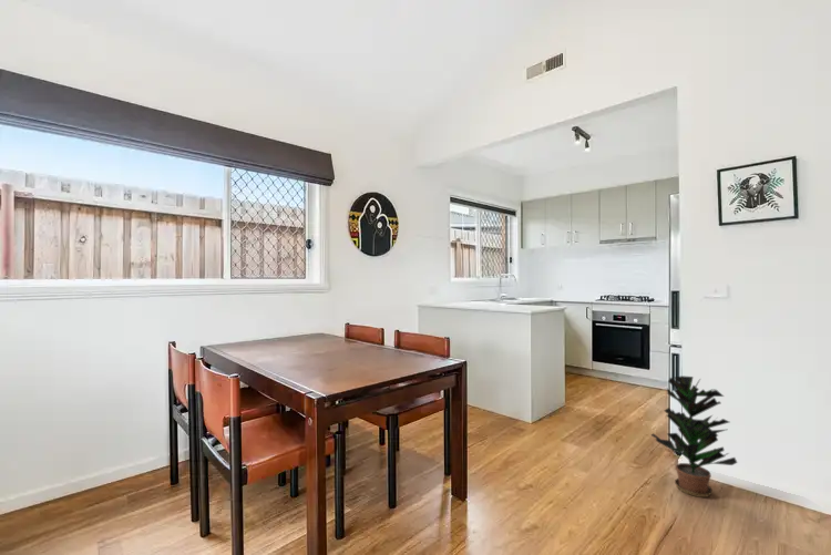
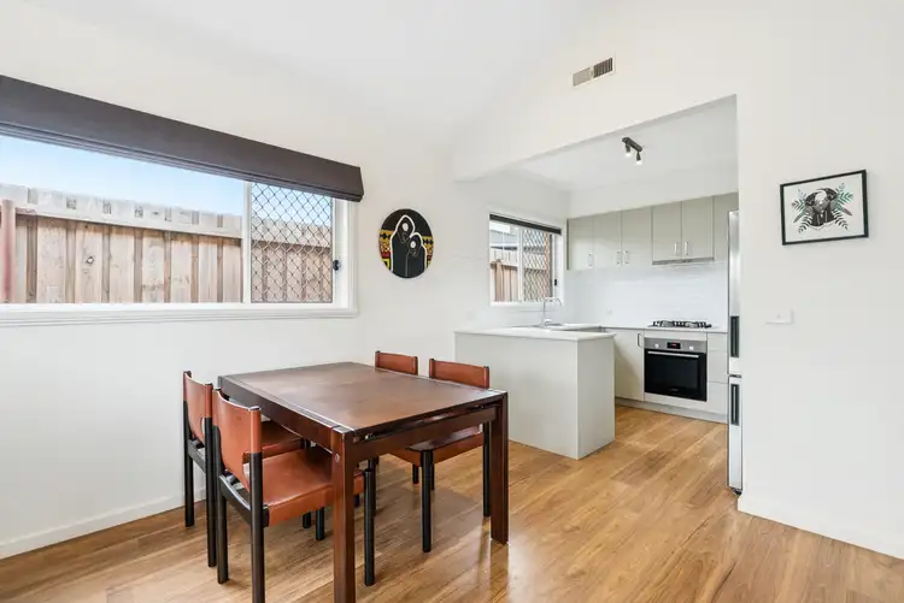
- potted plant (693, 432)
